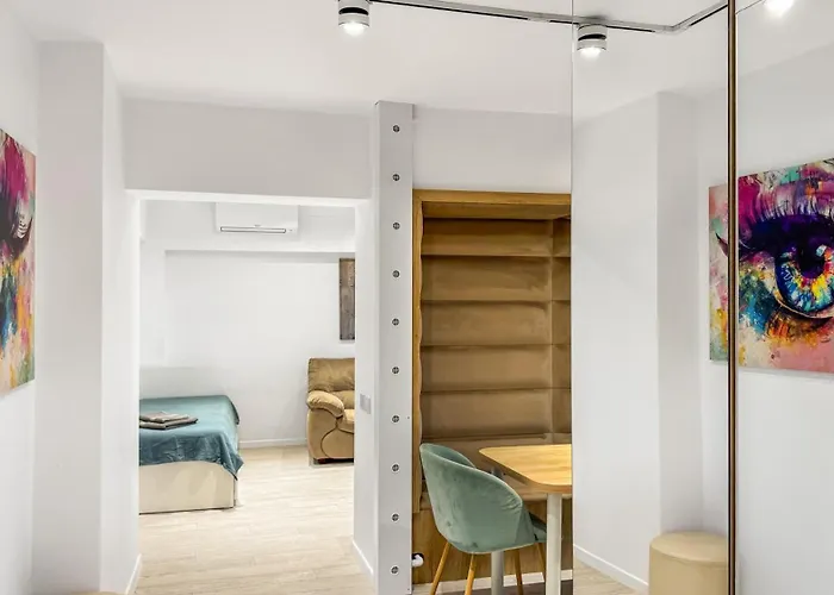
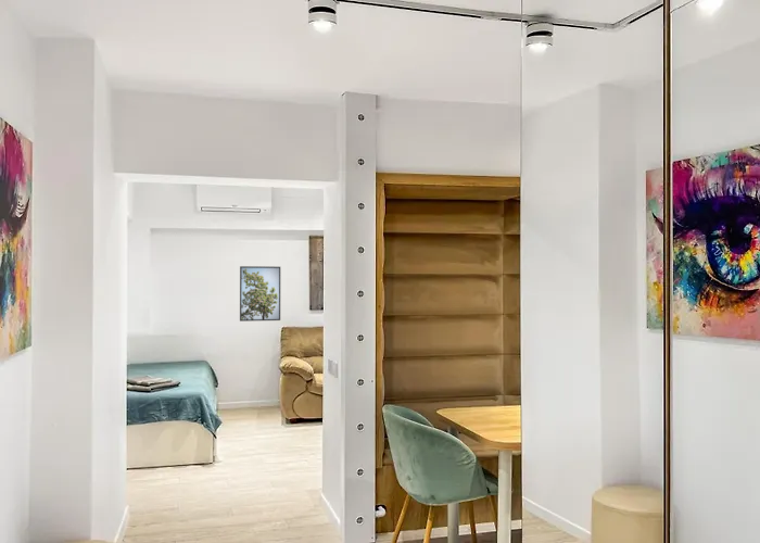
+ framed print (259, 293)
